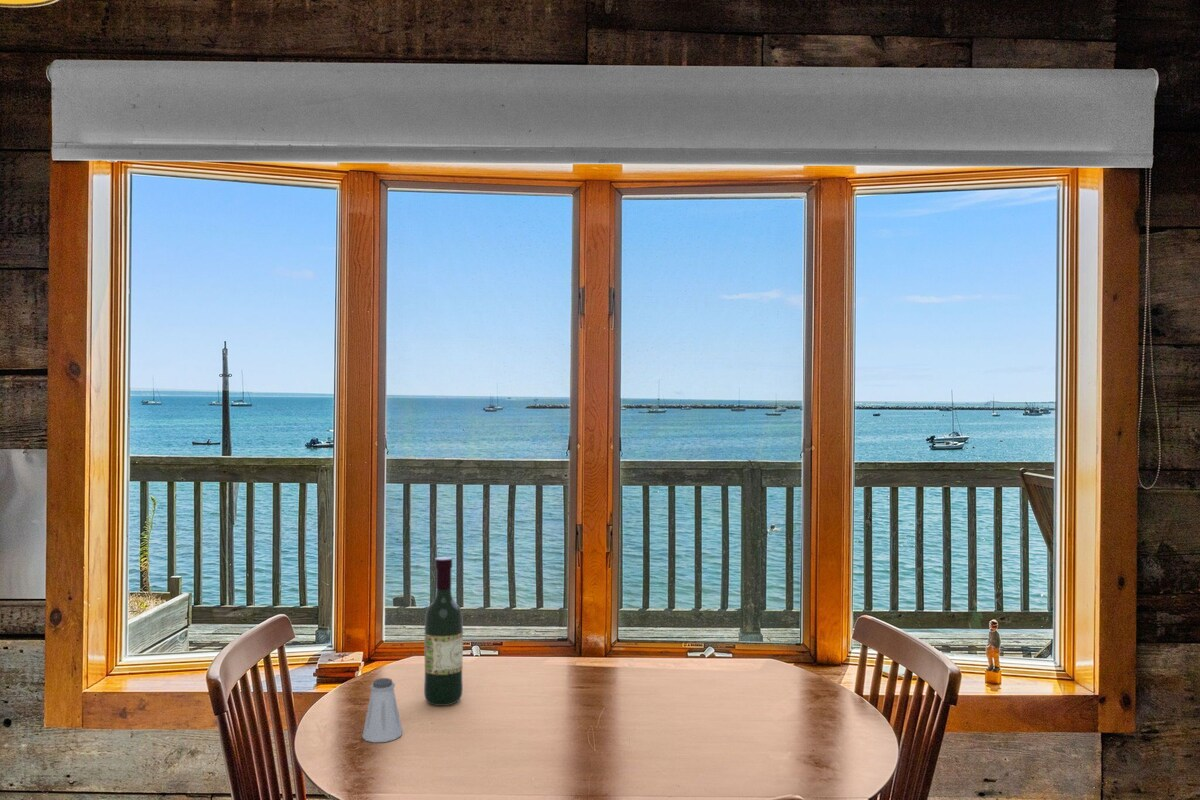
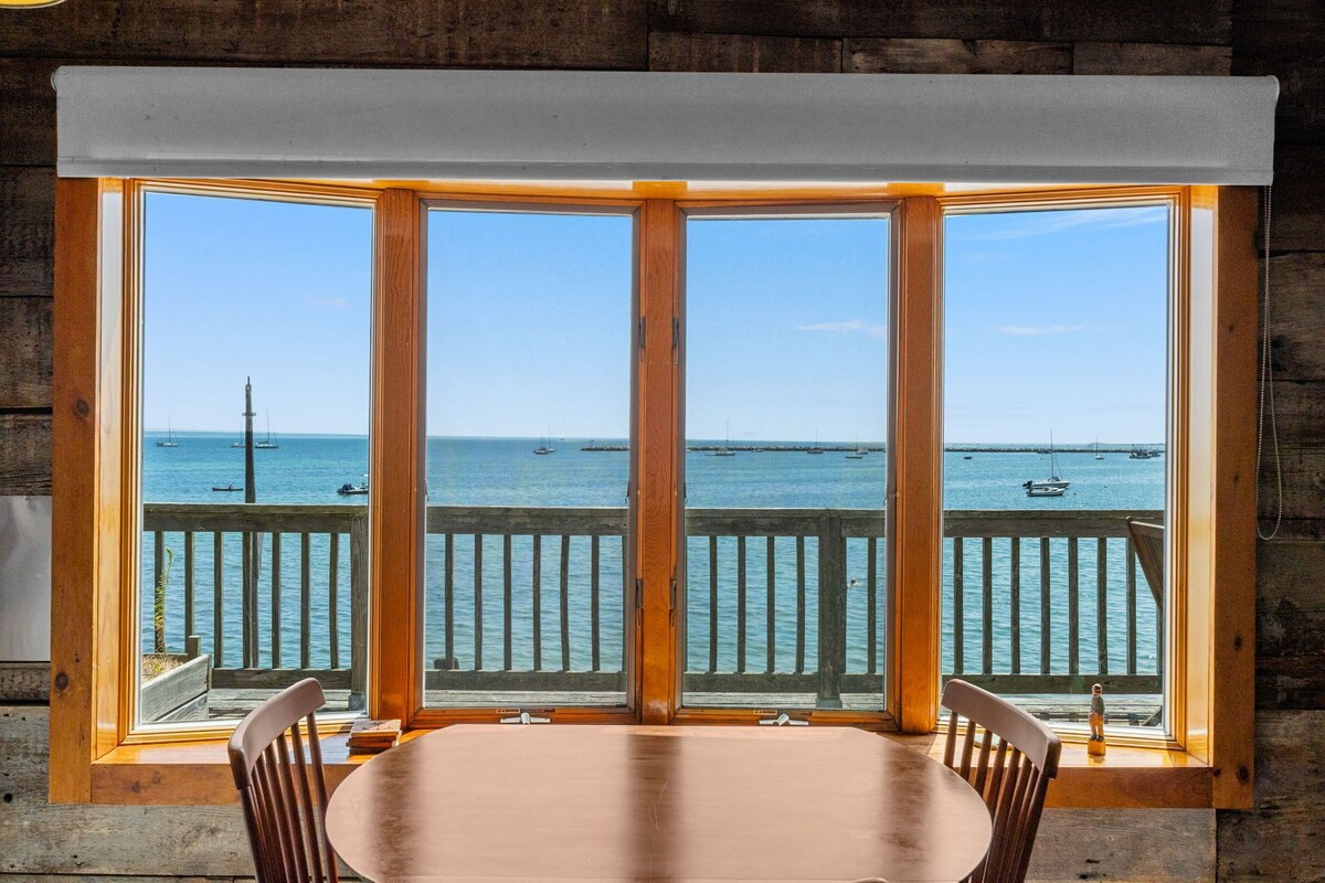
- saltshaker (382, 707)
- wine bottle (443, 629)
